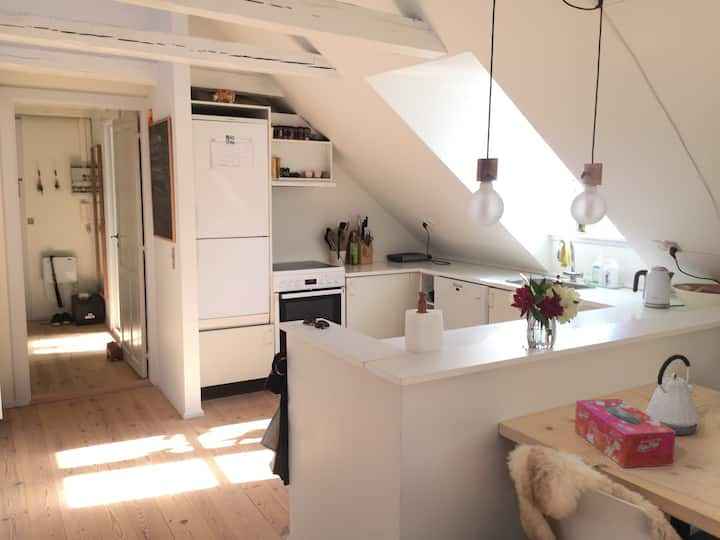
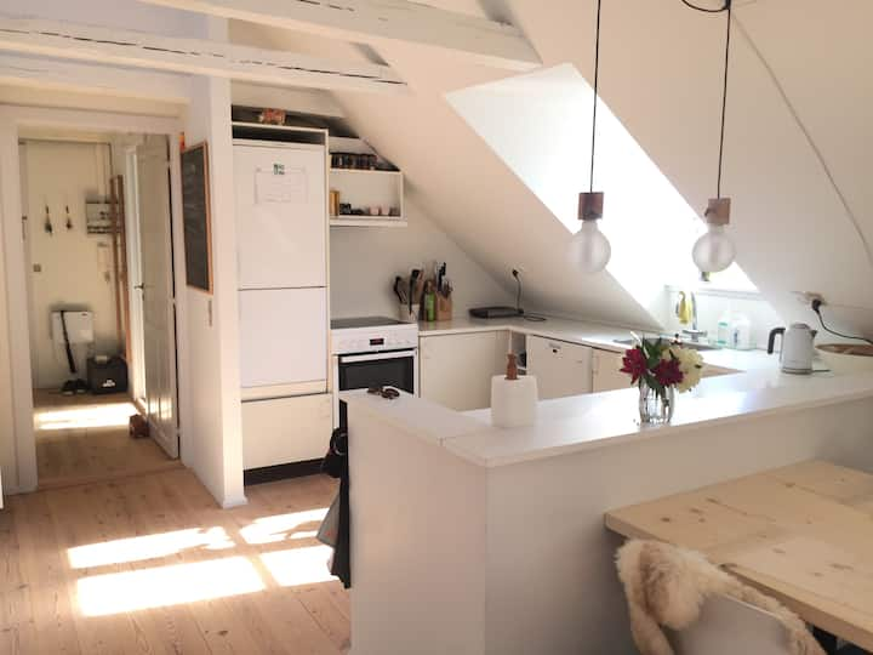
- tissue box (621, 430)
- kettle (674, 391)
